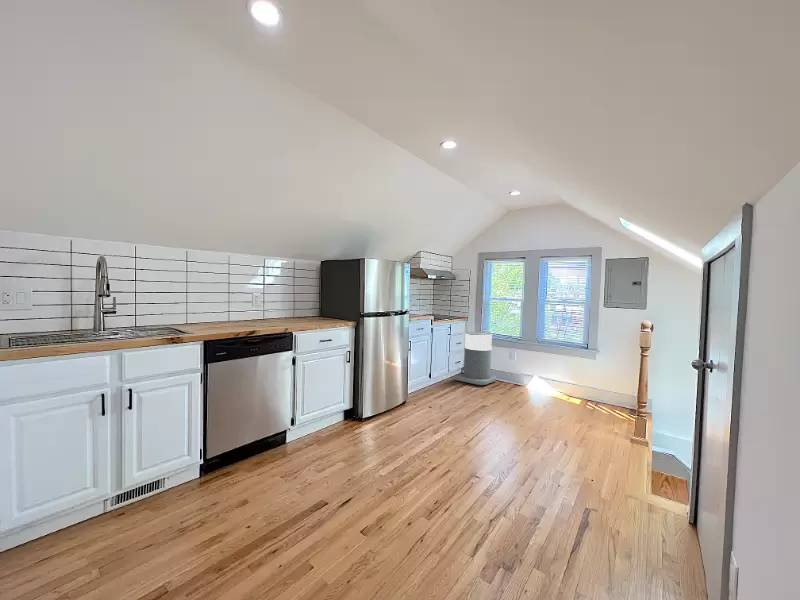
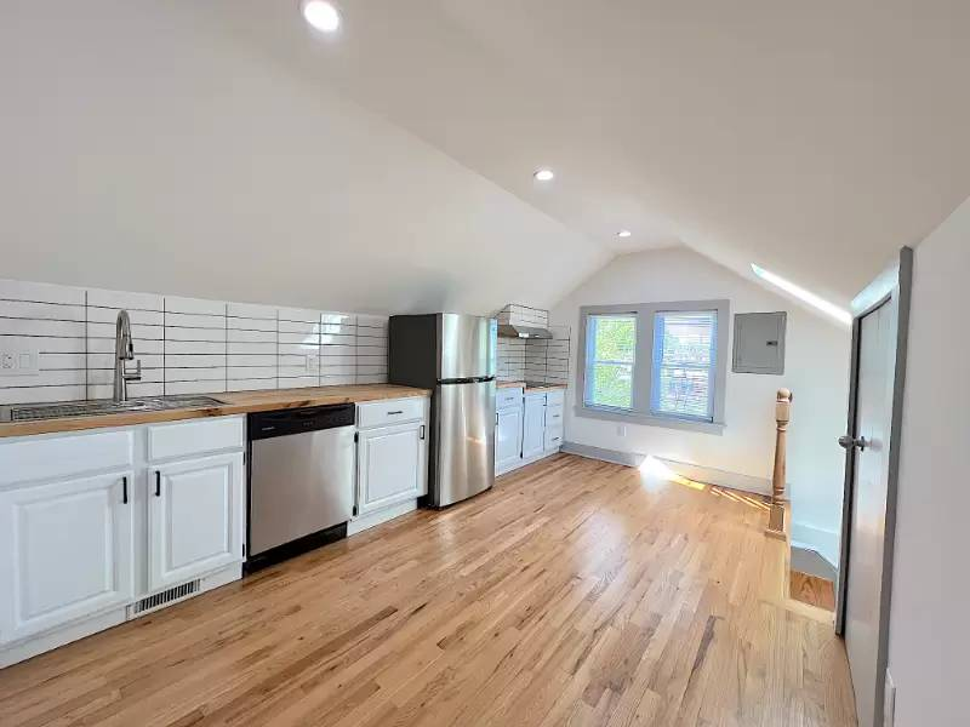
- trash can (477, 356)
